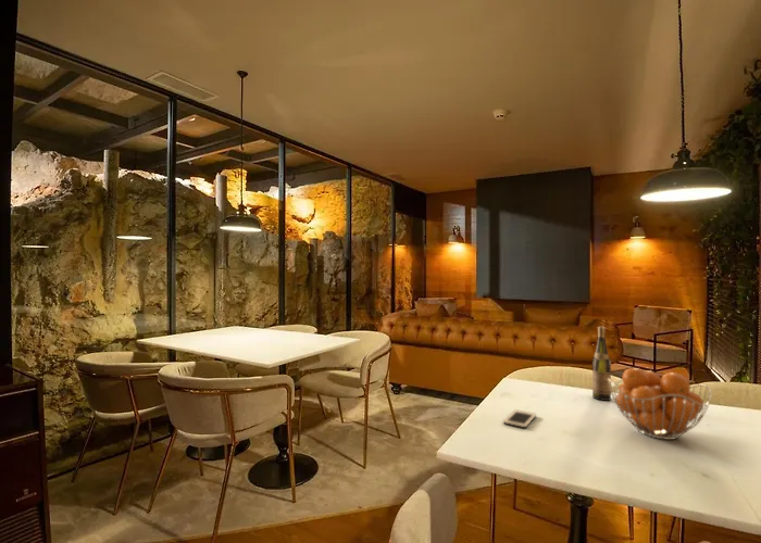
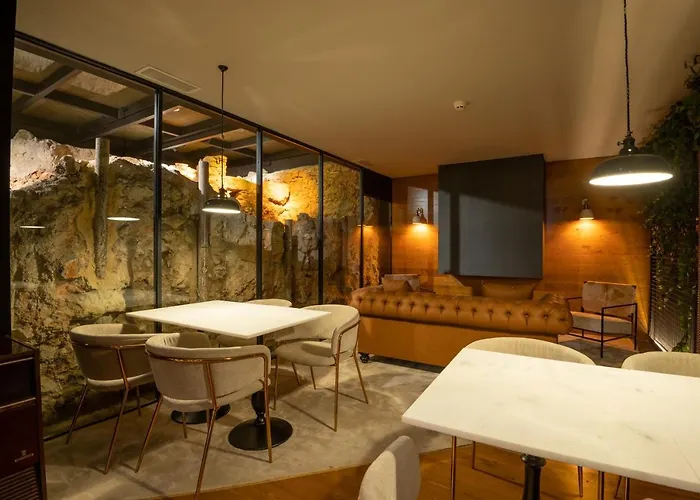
- wine bottle (601, 362)
- cell phone (520, 418)
- fruit basket (657, 401)
